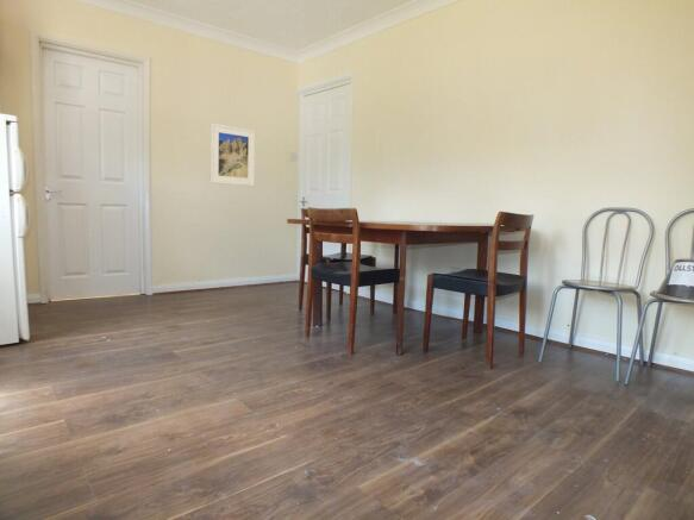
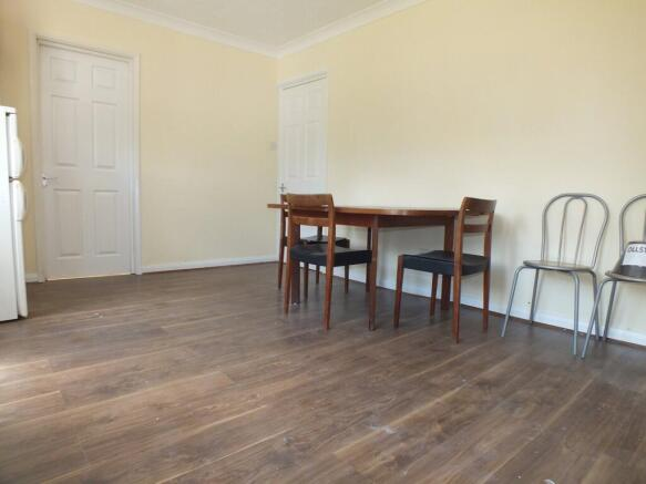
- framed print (233, 156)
